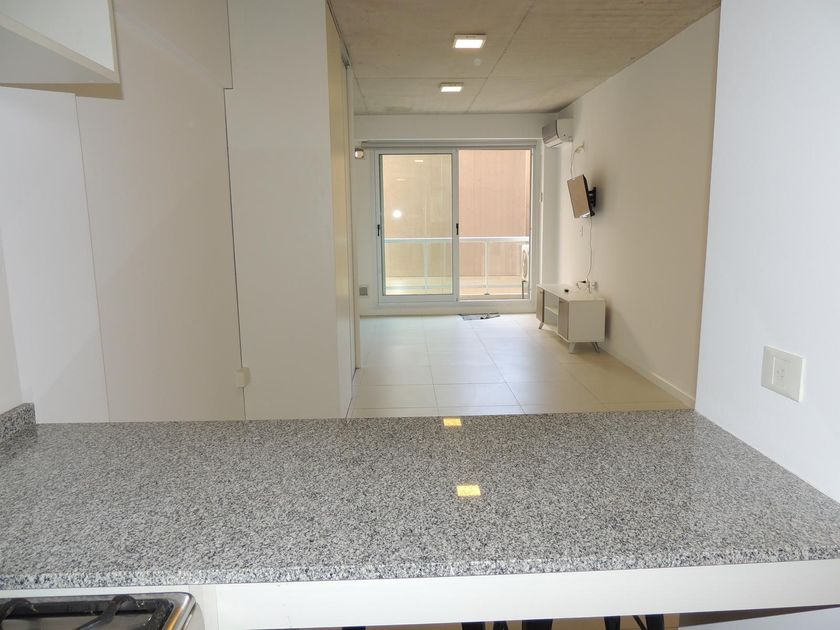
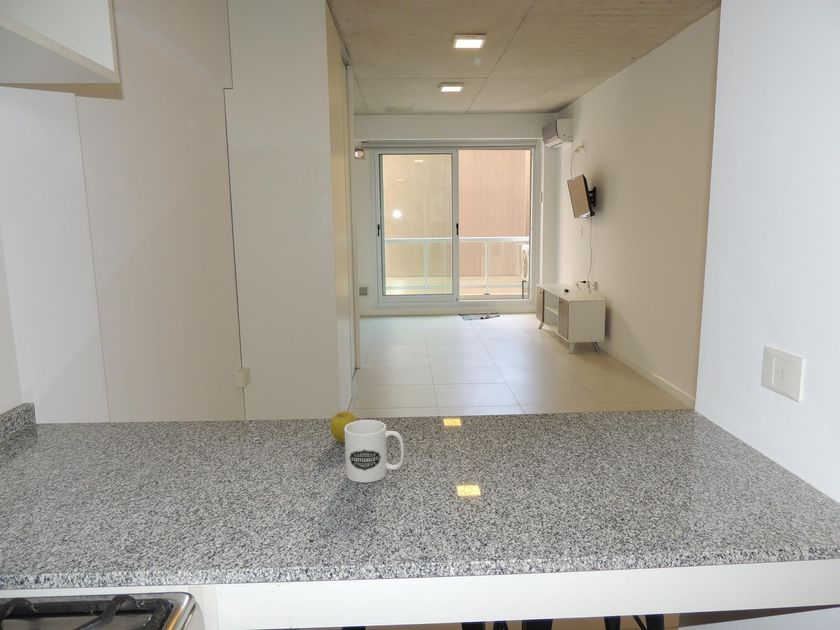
+ mug (374, 450)
+ apple (343, 426)
